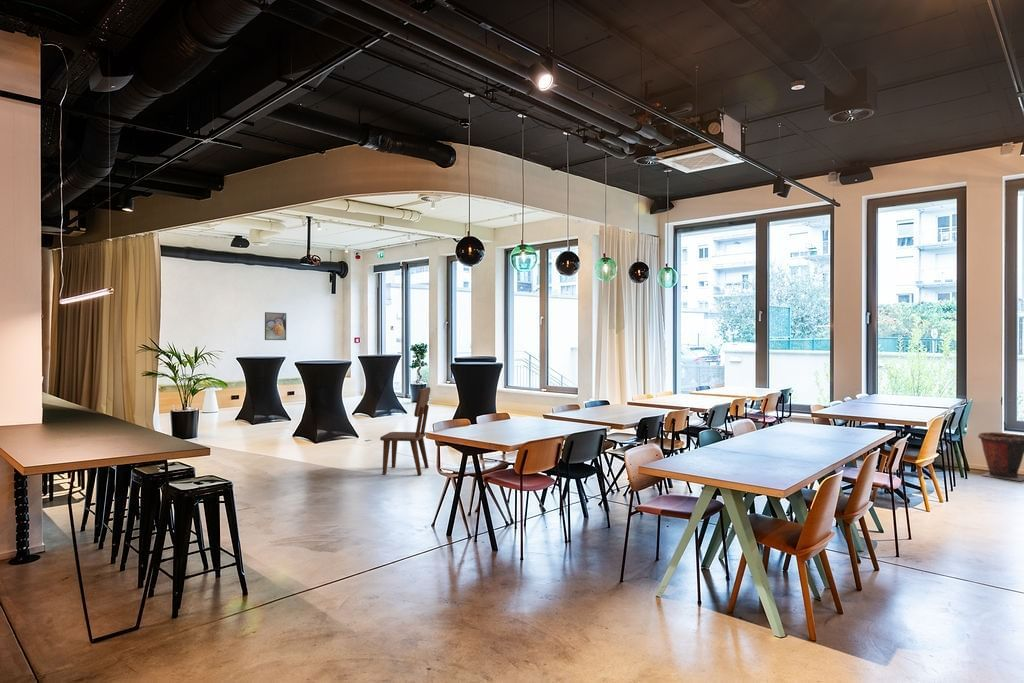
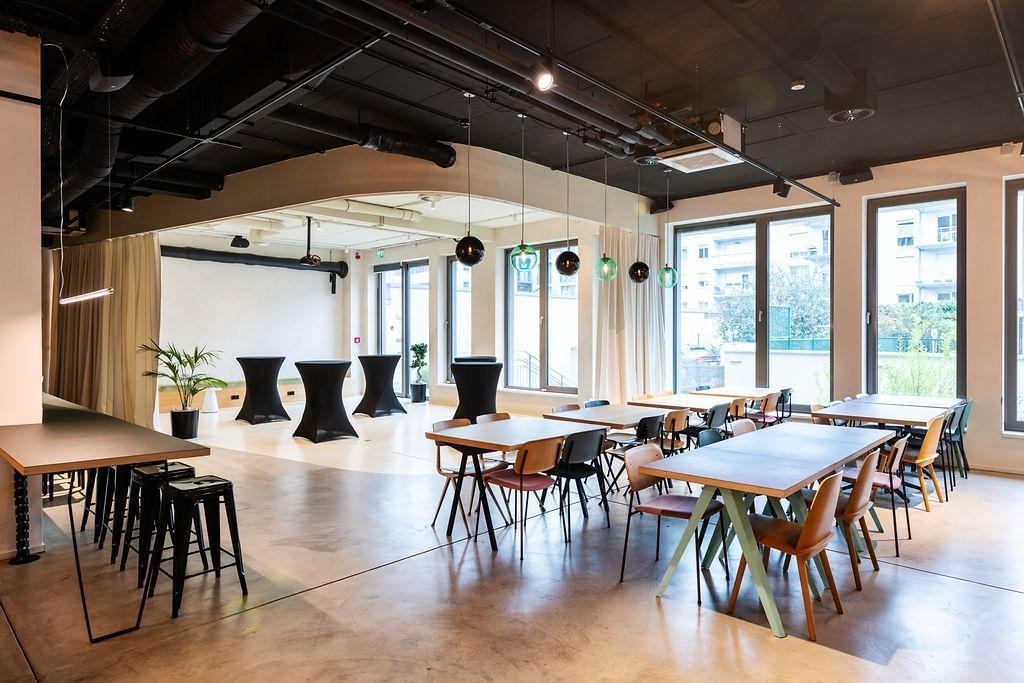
- dining chair (405, 432)
- waste bin (1004, 454)
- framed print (275, 326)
